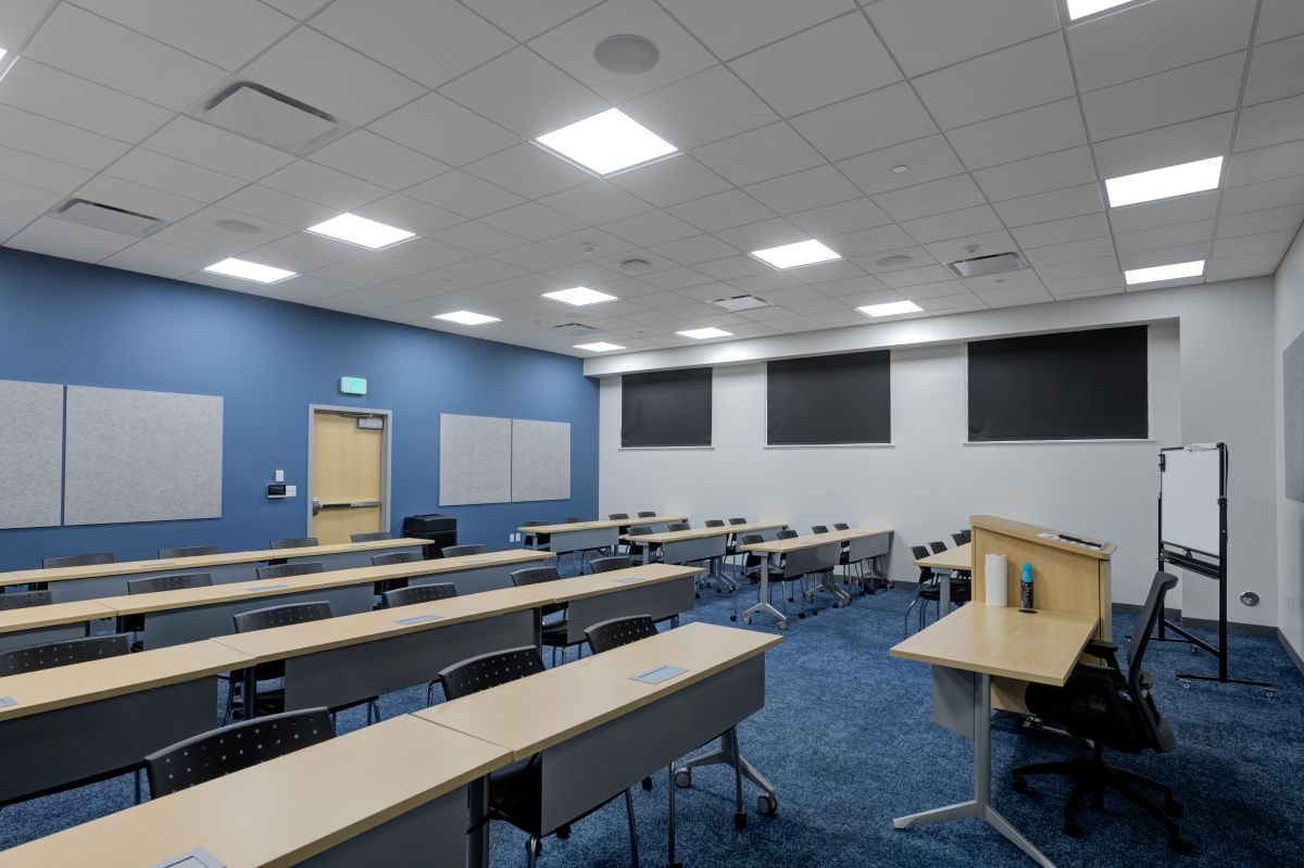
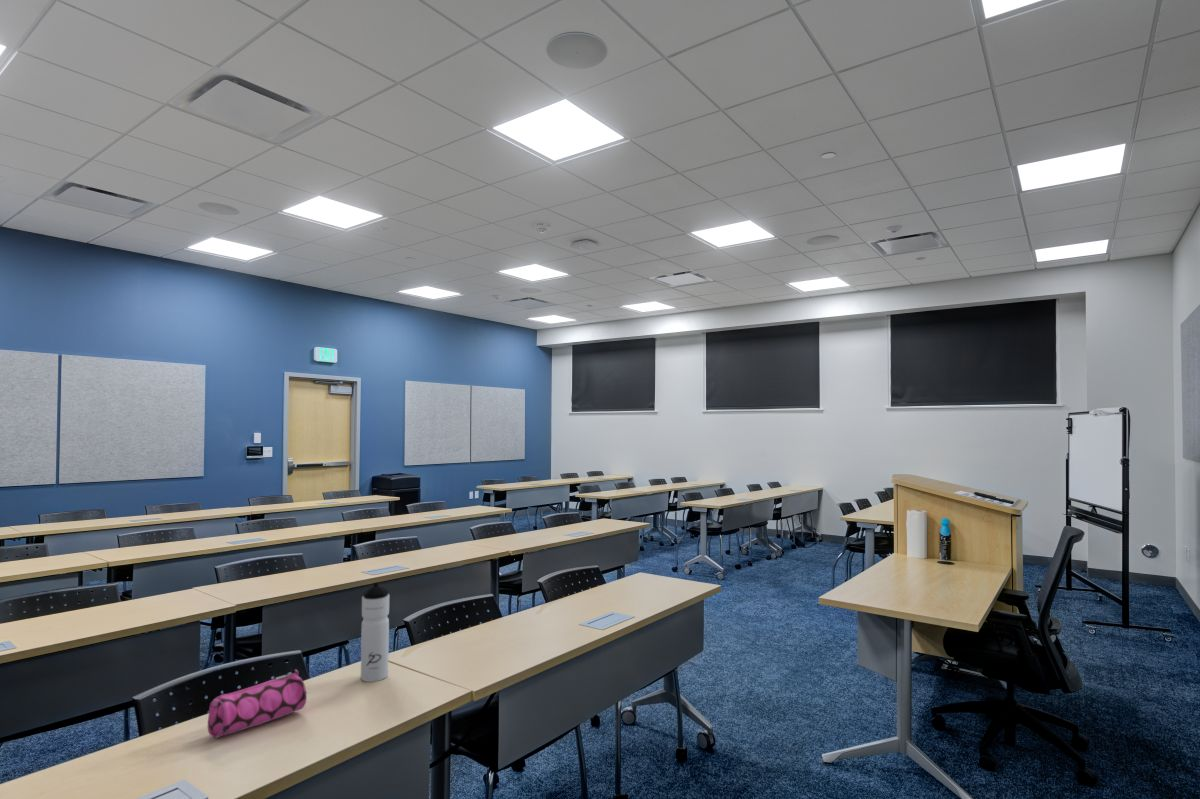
+ pencil case (257, 702)
+ water bottle (375, 629)
